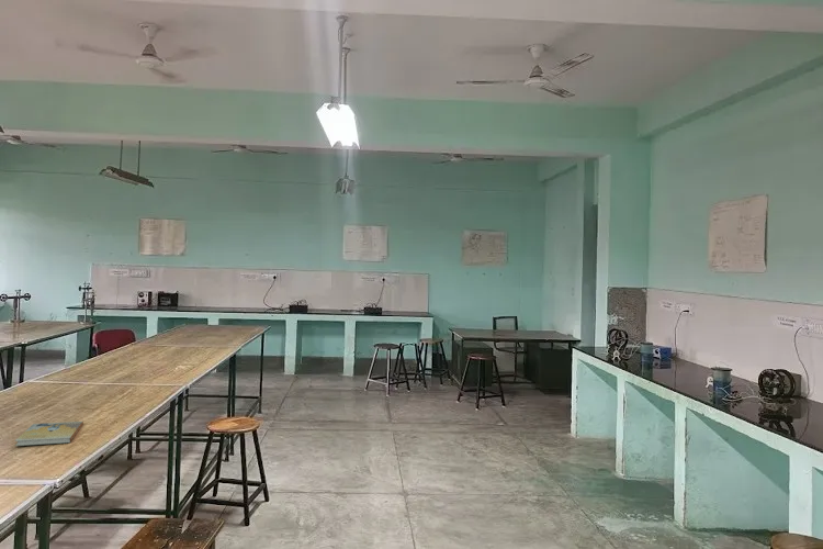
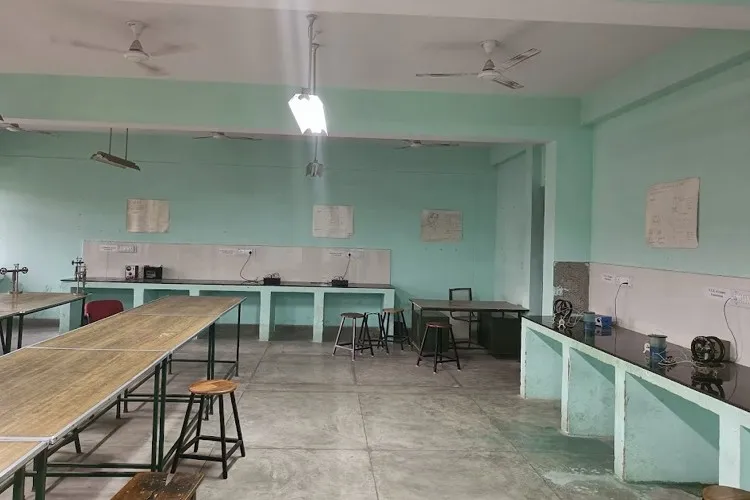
- book (50, 433)
